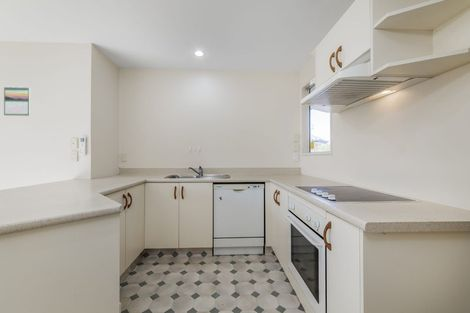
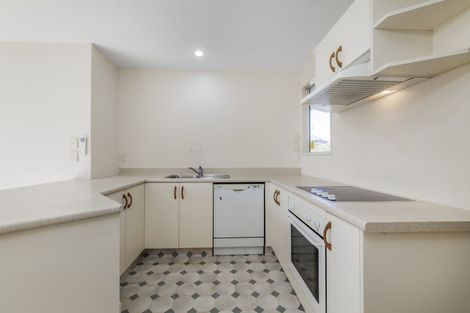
- calendar (17, 100)
